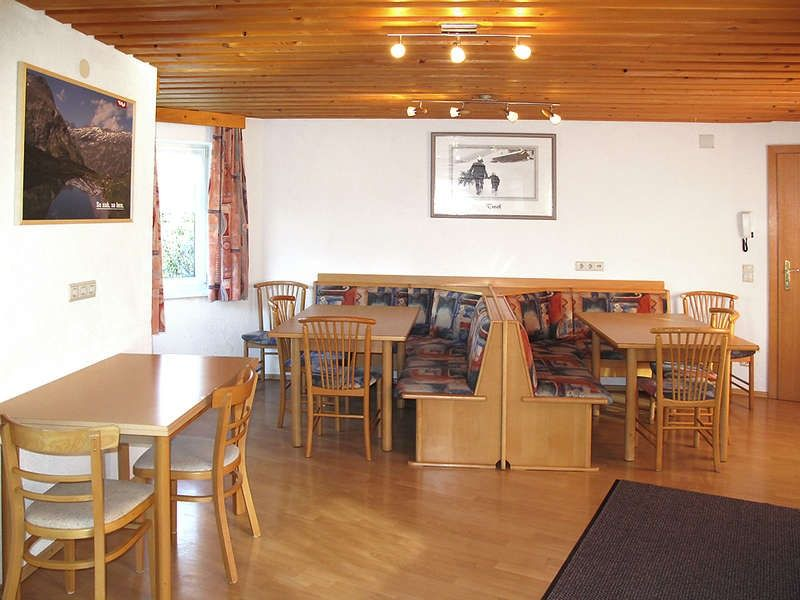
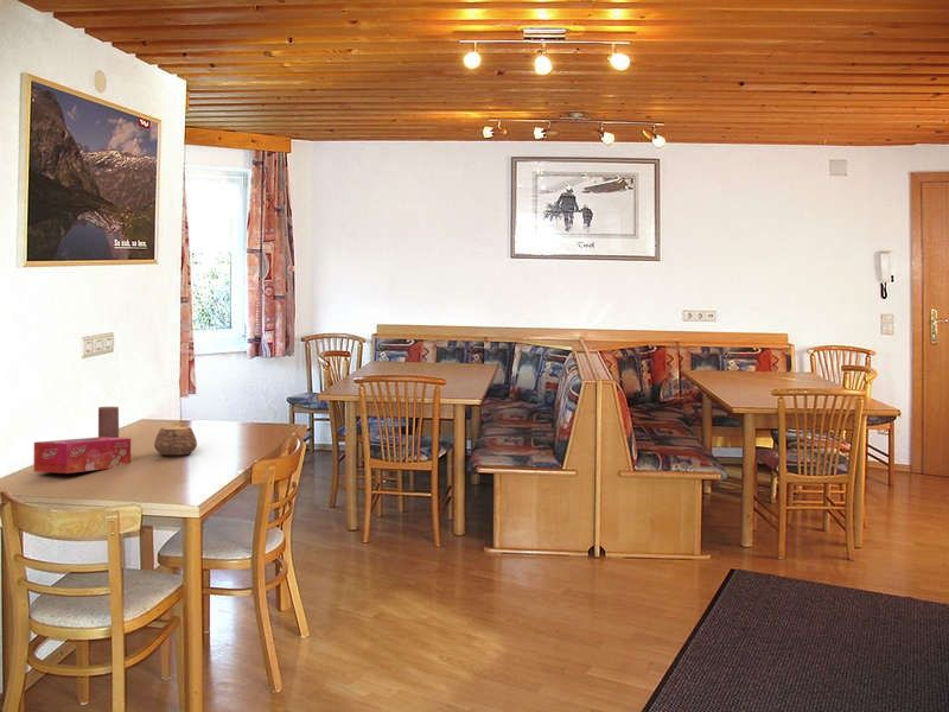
+ tissue box (83, 453)
+ candle (108, 425)
+ teapot (176, 437)
